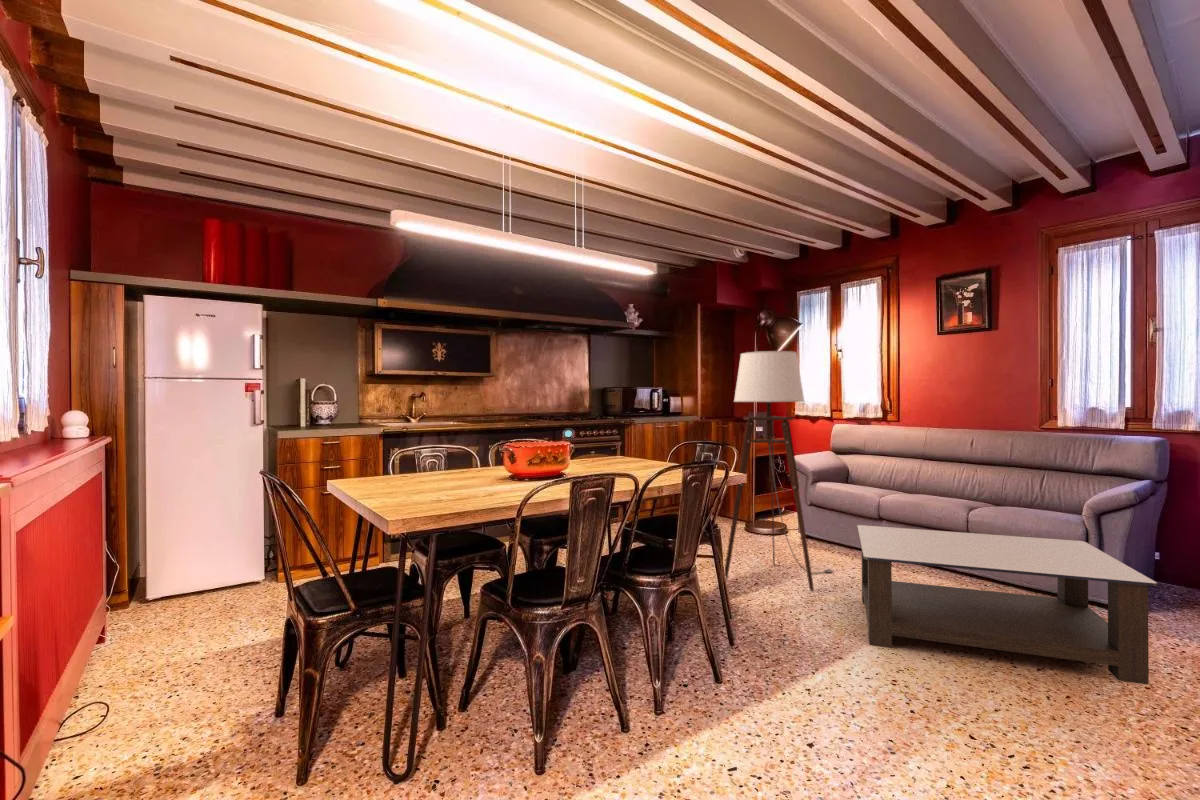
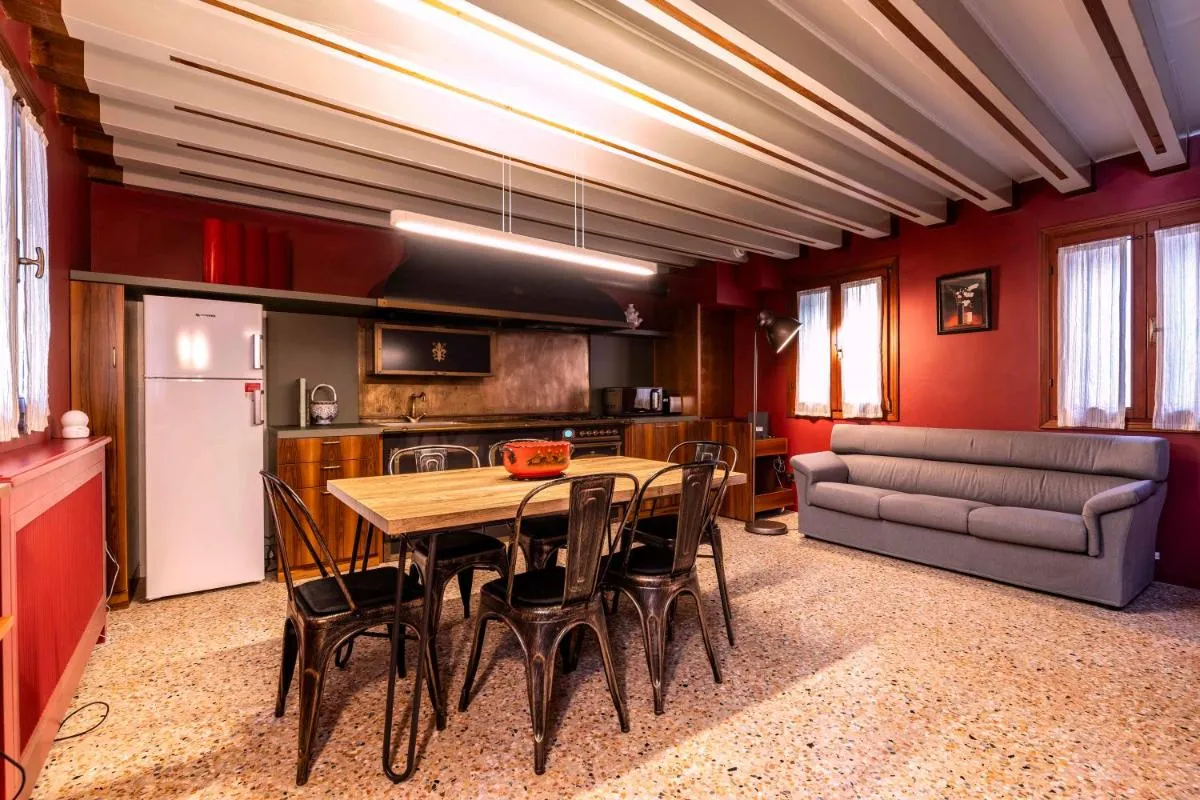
- floor lamp (788, 465)
- coffee table (979, 591)
